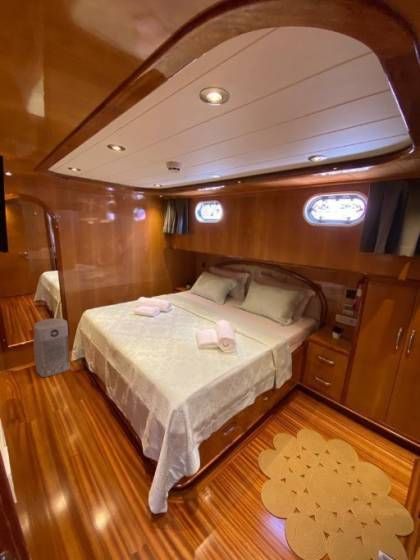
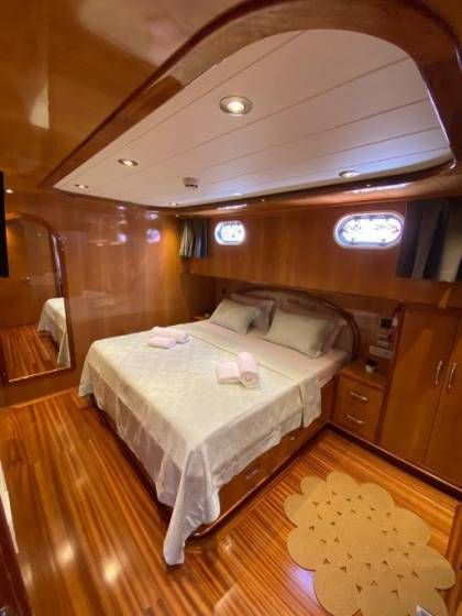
- air purifier (52, 345)
